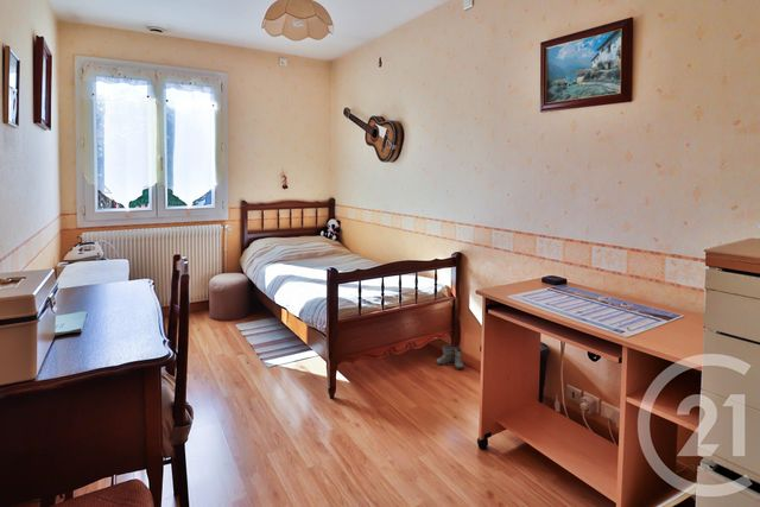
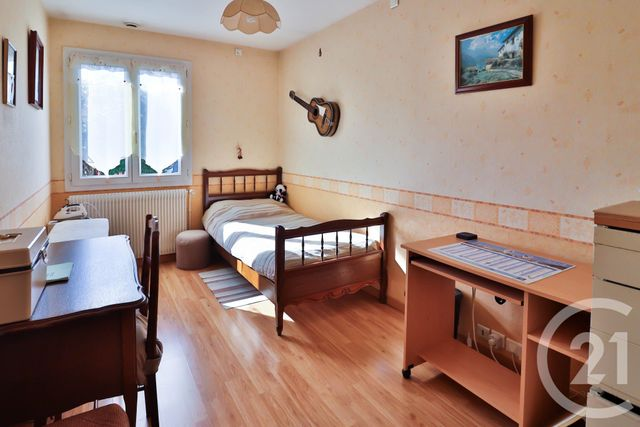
- boots (450, 355)
